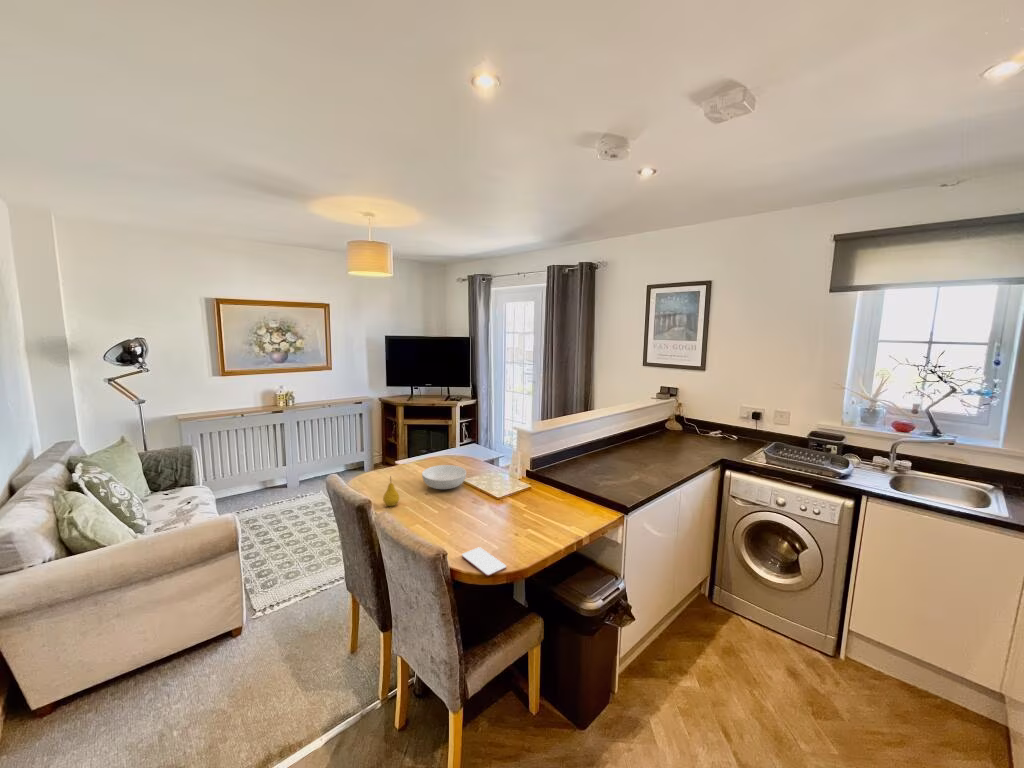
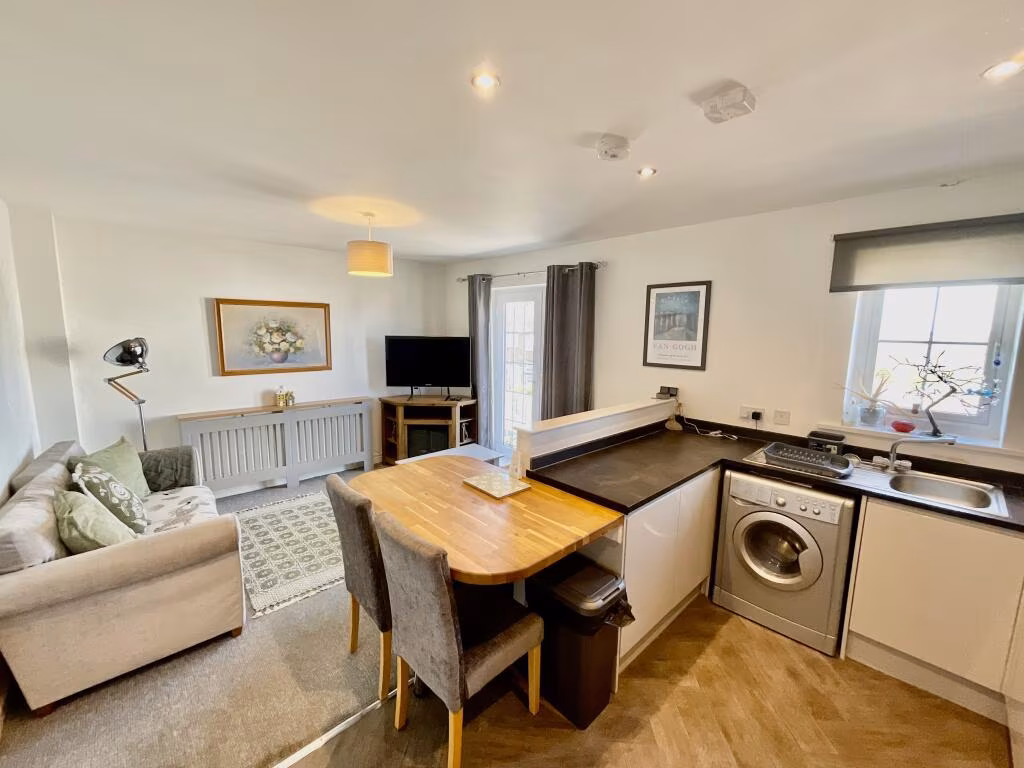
- fruit (391, 491)
- smartphone (483, 561)
- serving bowl (444, 478)
